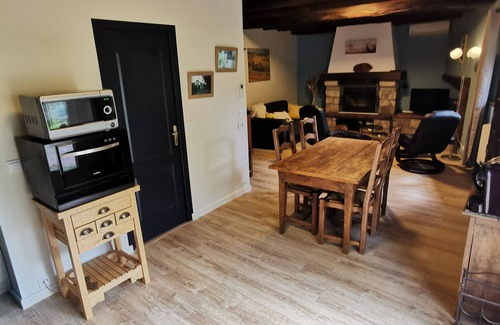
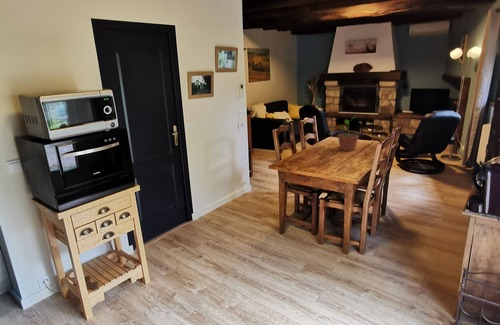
+ potted plant (348, 133)
